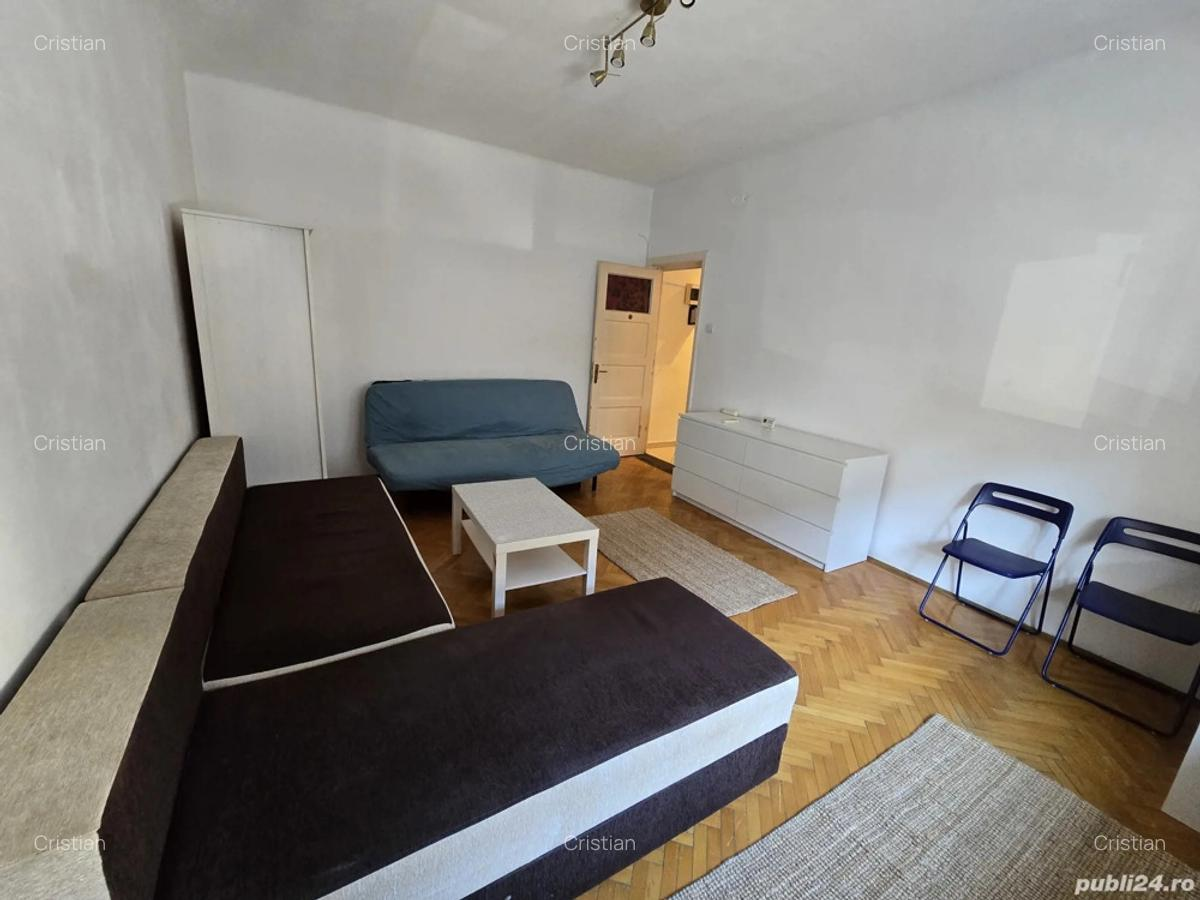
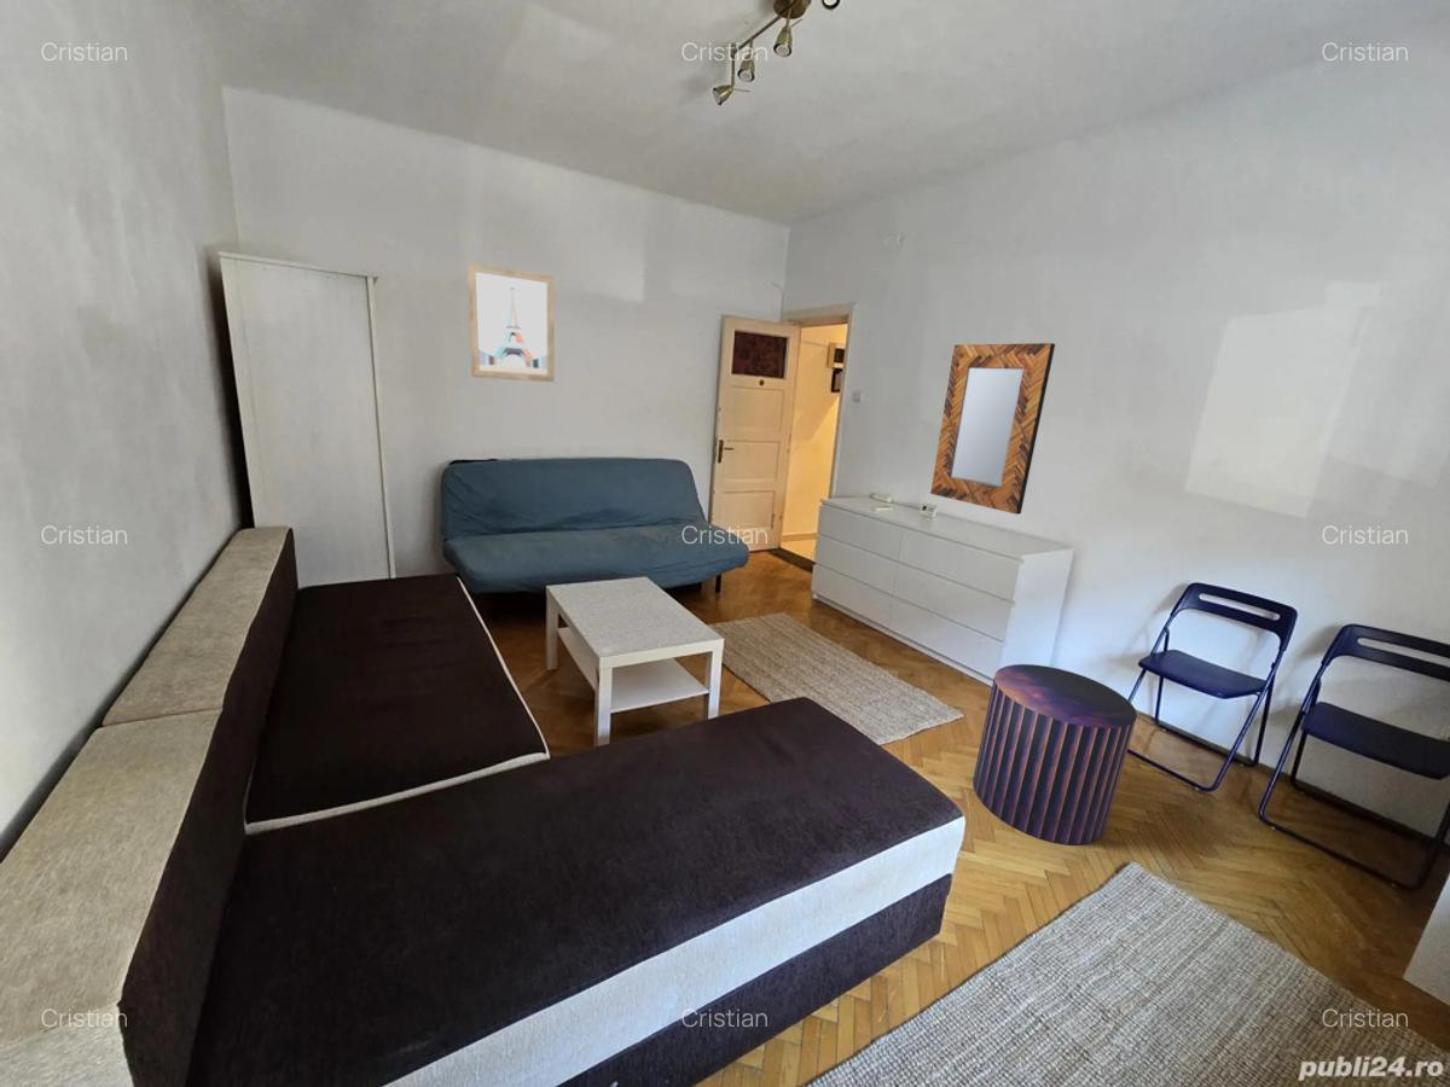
+ pouf (1049, 748)
+ home mirror (986, 426)
+ wall art (512, 325)
